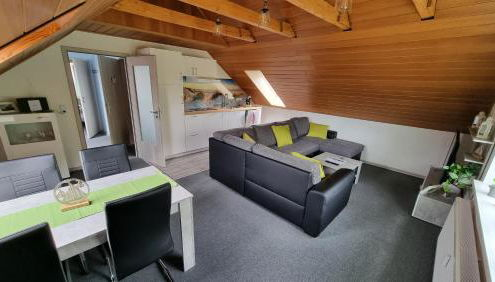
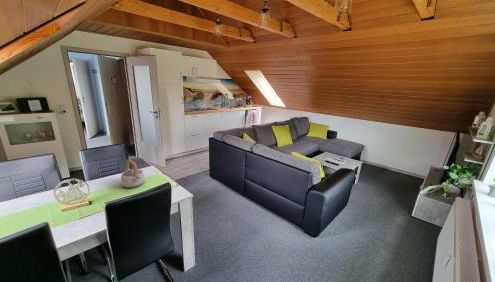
+ teapot (133, 173)
